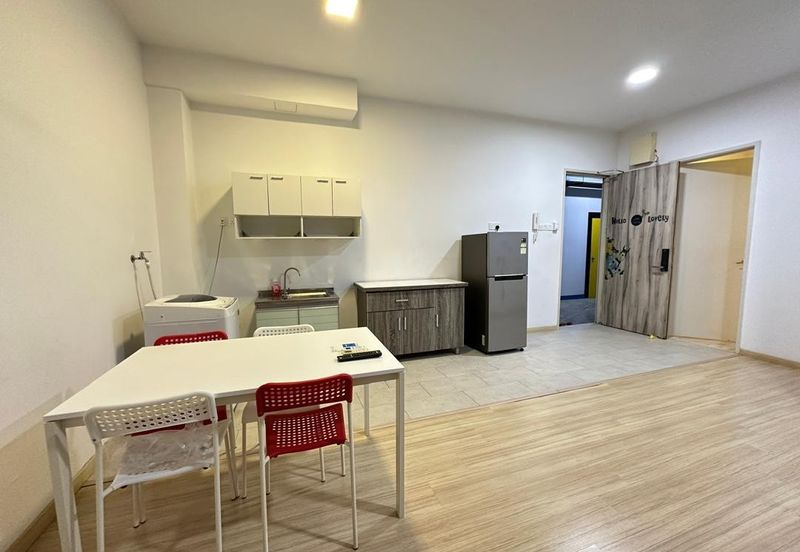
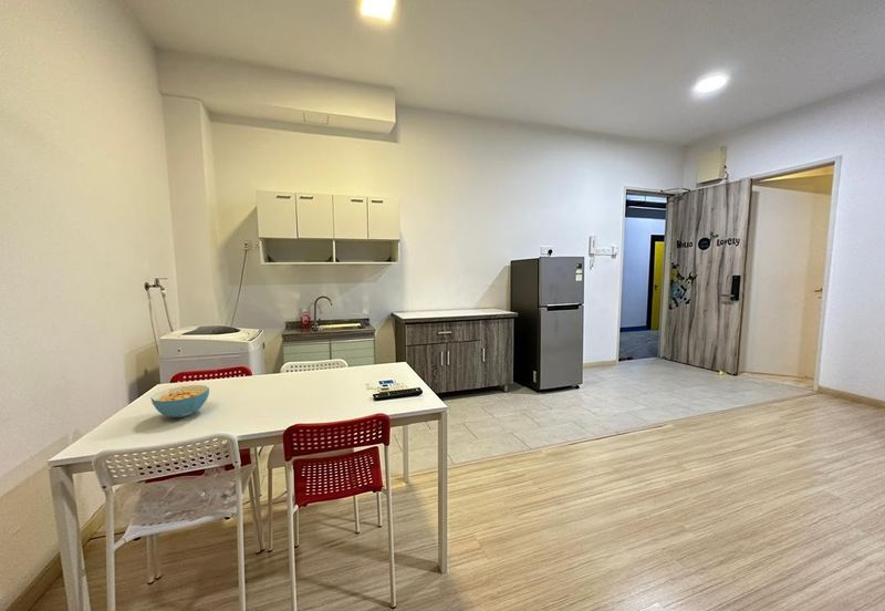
+ cereal bowl (181, 403)
